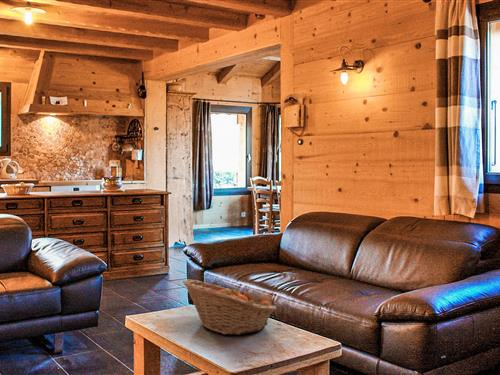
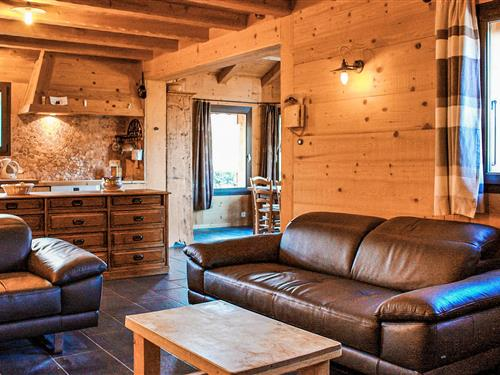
- fruit basket (228, 302)
